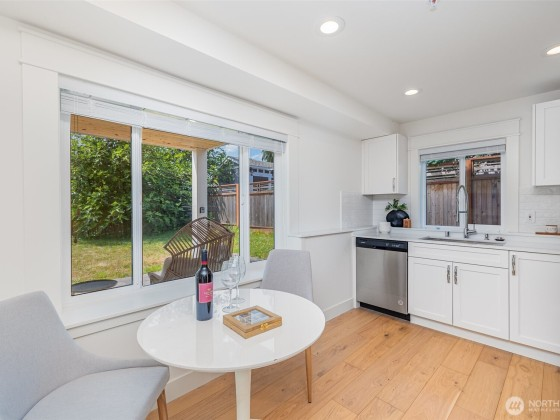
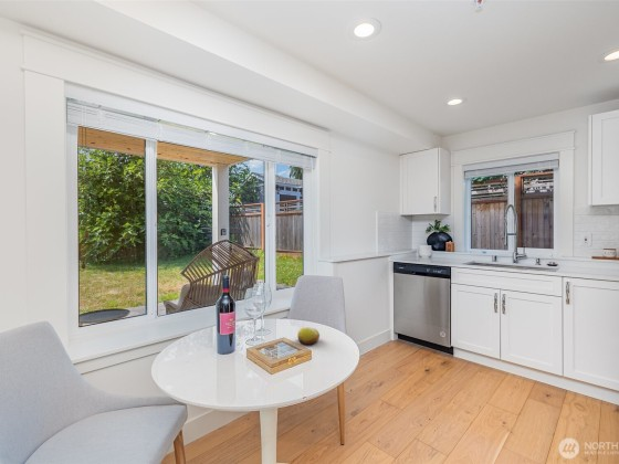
+ fruit (308, 334)
